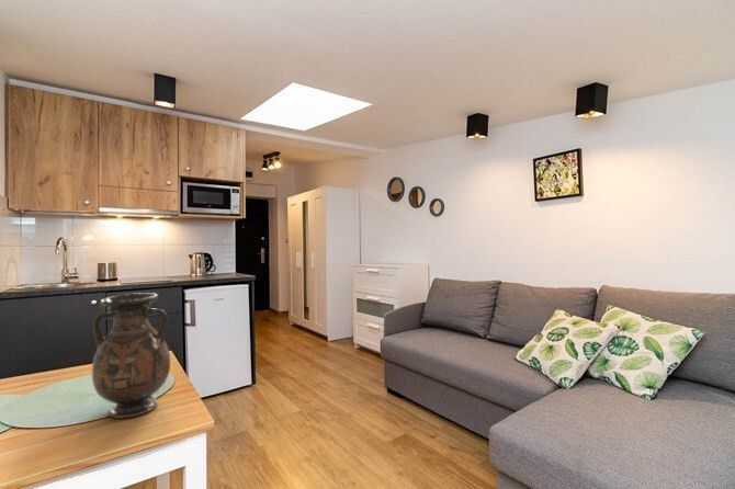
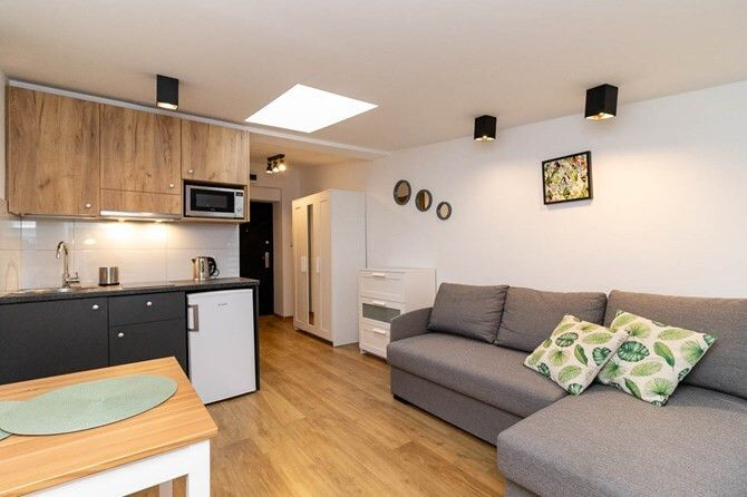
- vase (133, 352)
